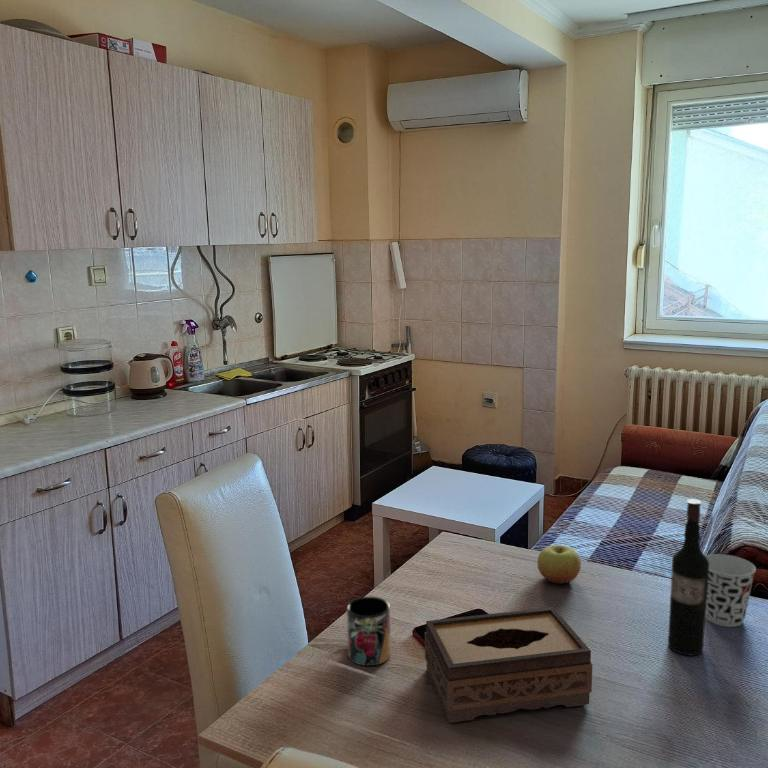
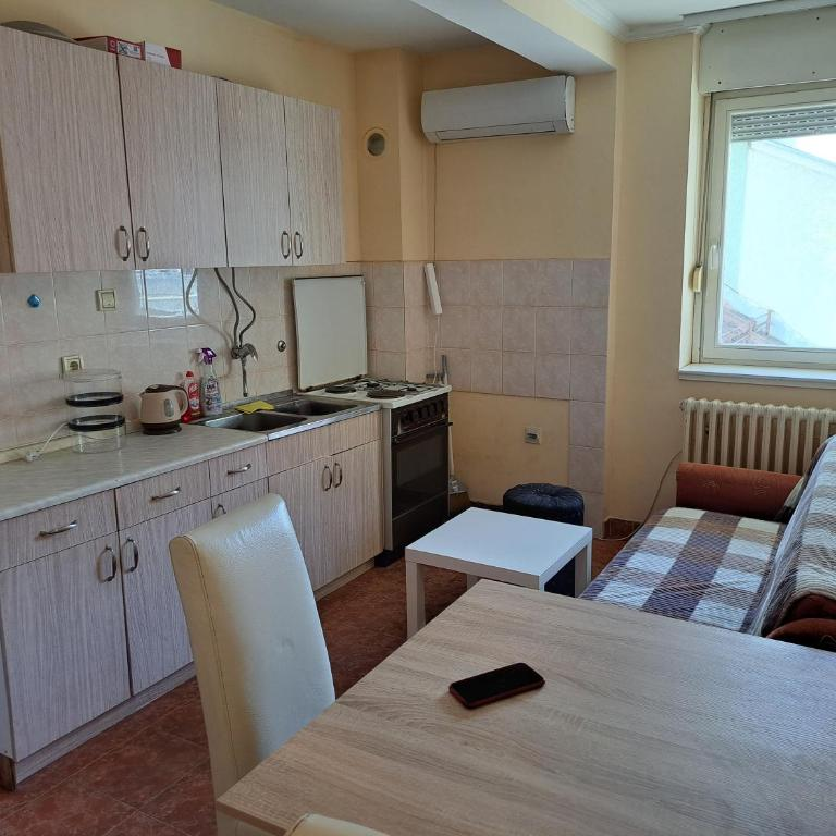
- cup (725, 591)
- wine bottle (689, 575)
- tissue box (504, 661)
- mug (365, 625)
- apple (558, 562)
